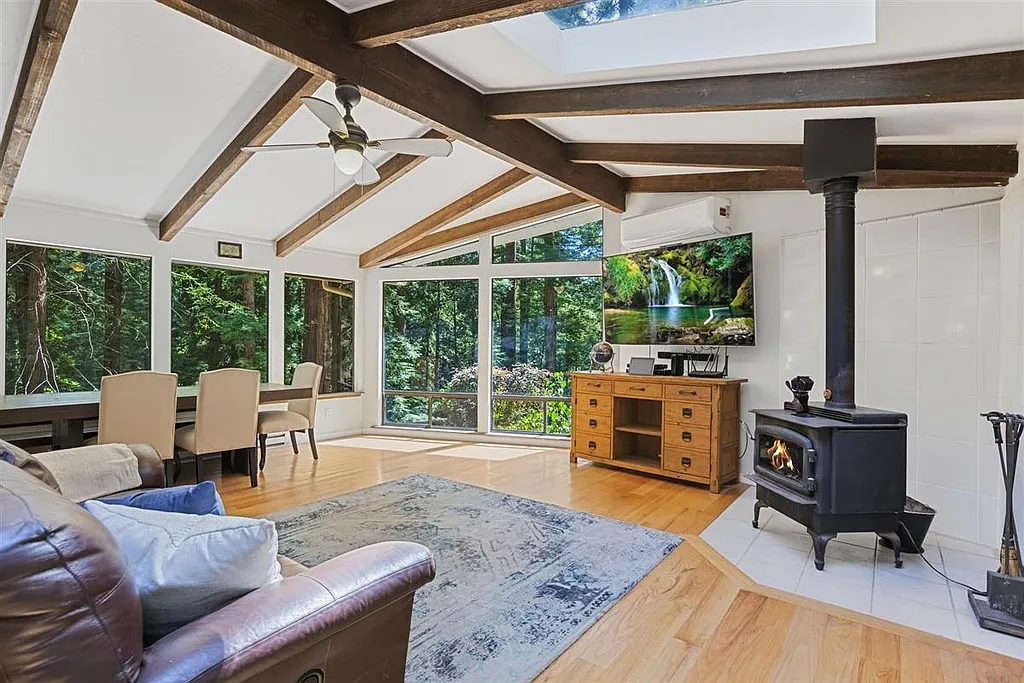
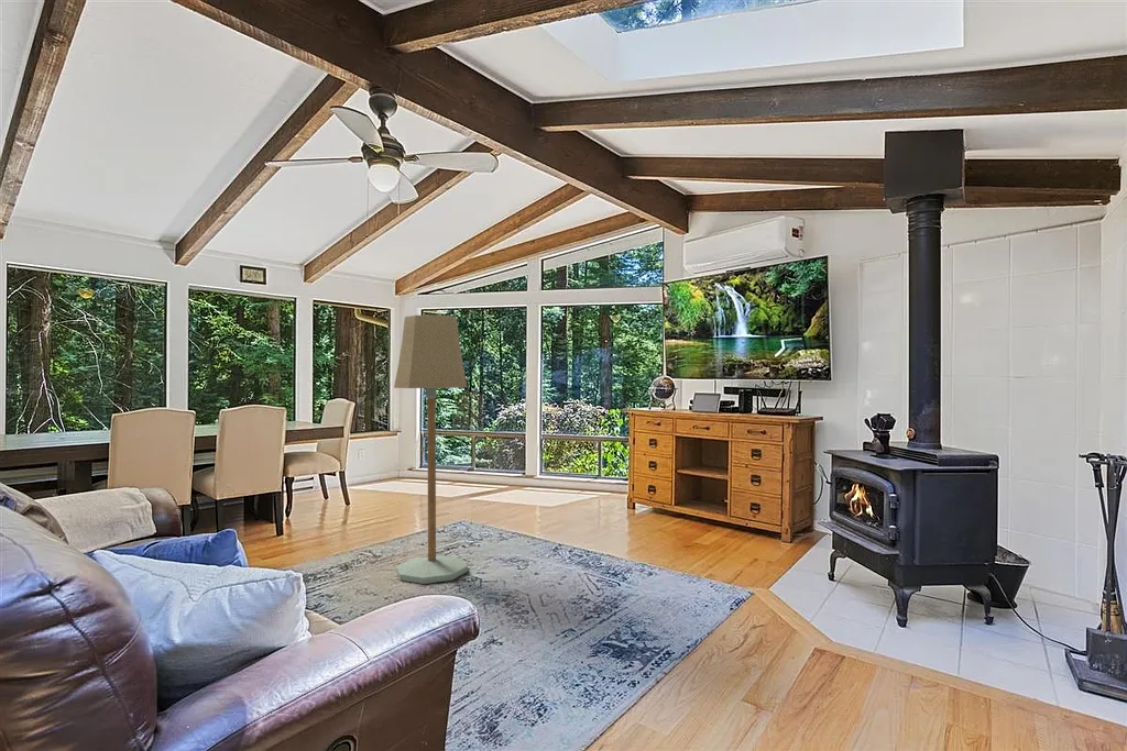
+ floor lamp (431, 444)
